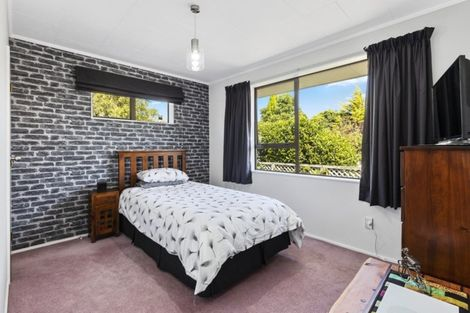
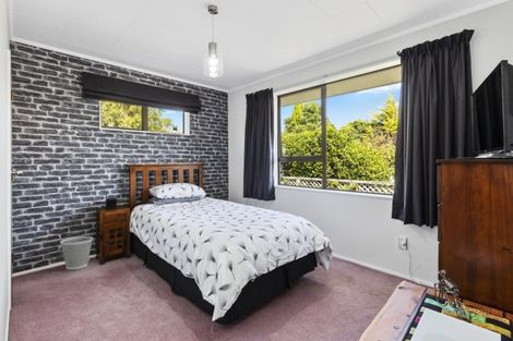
+ wastebasket (76, 253)
